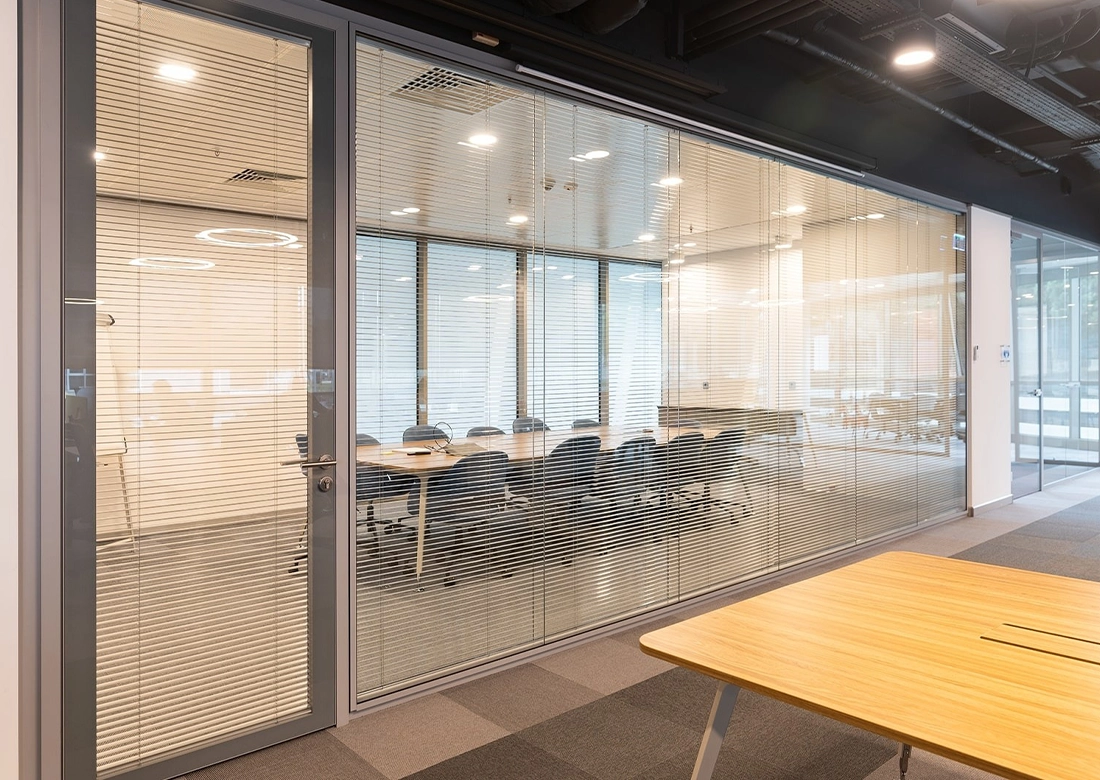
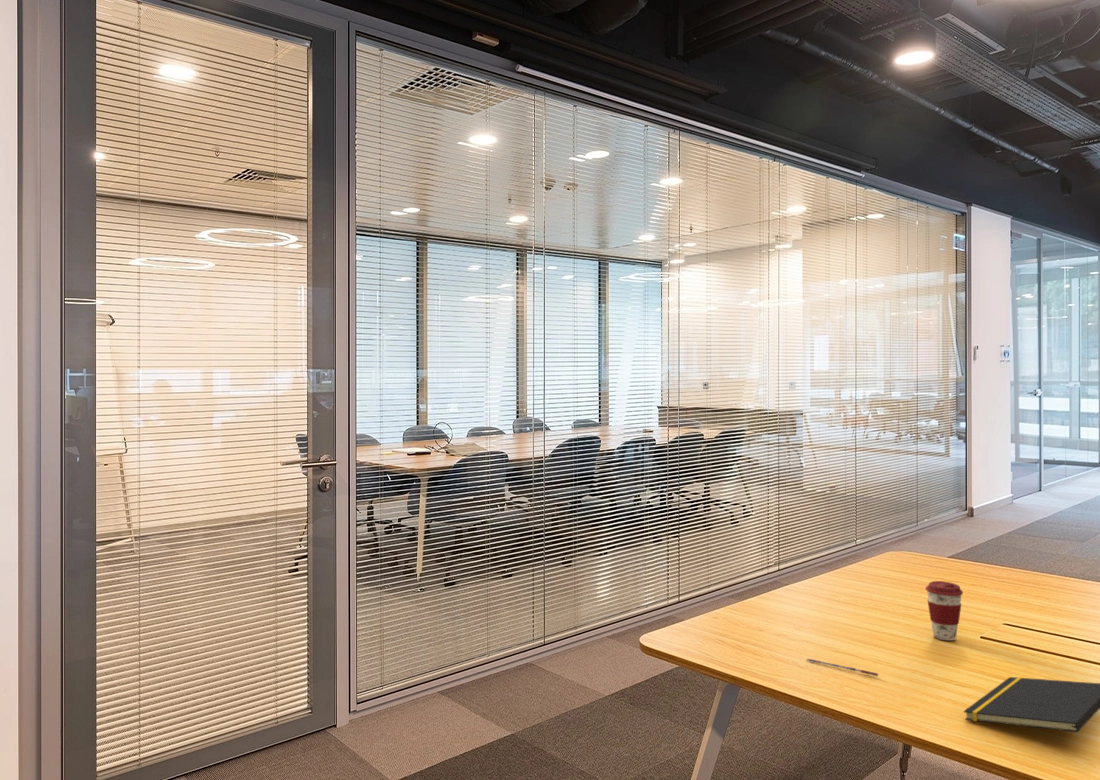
+ pen (841, 666)
+ notepad (1040, 701)
+ coffee cup (944, 610)
